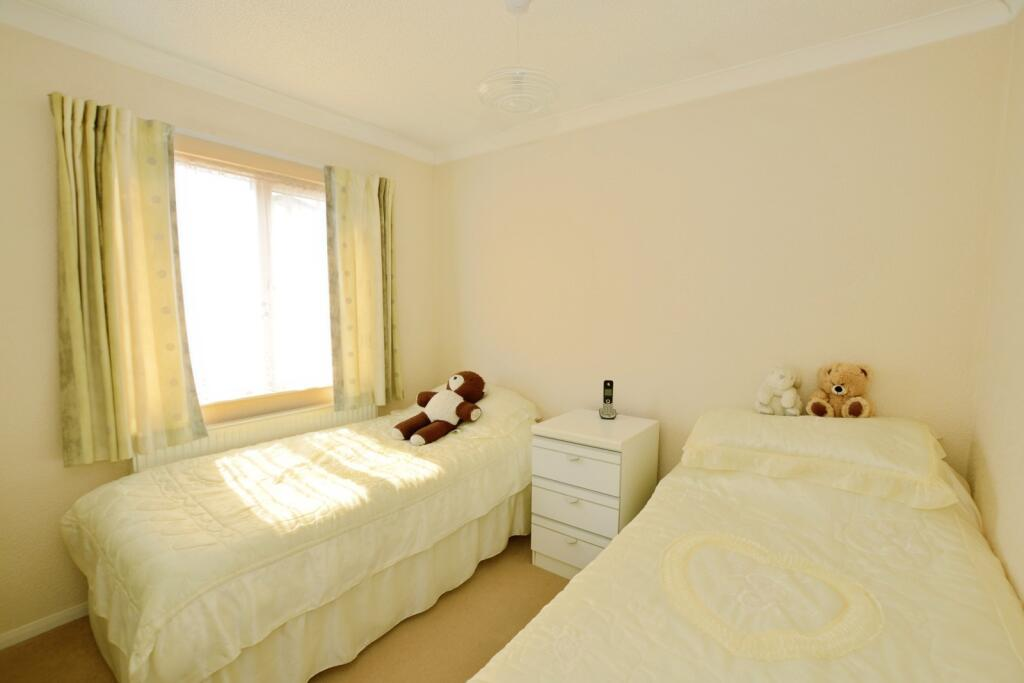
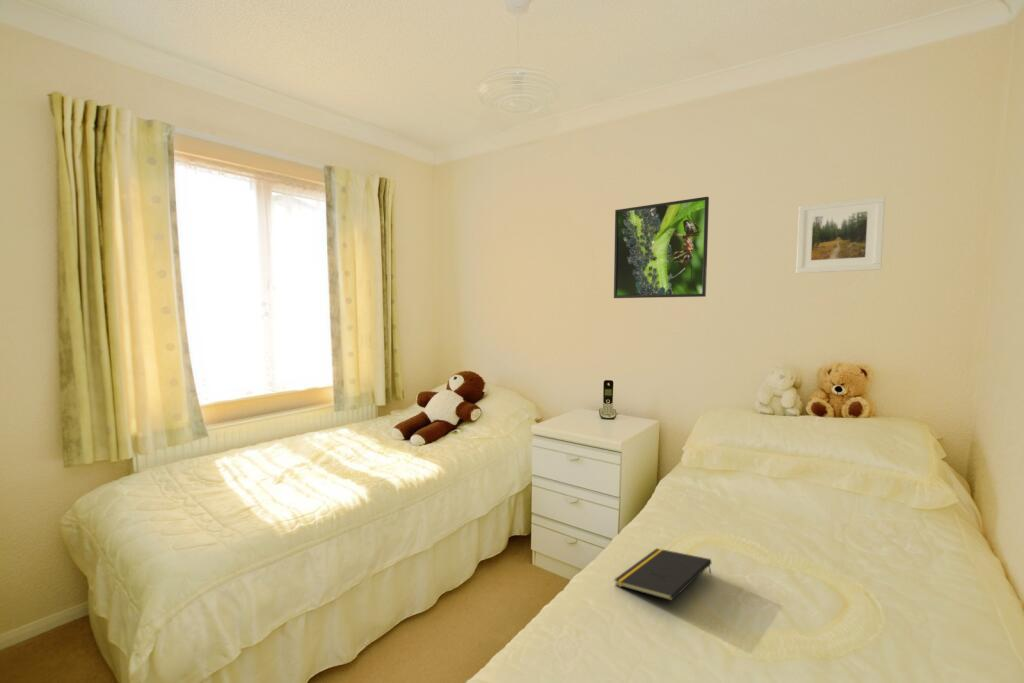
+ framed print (658, 251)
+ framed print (838, 236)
+ notepad (663, 571)
